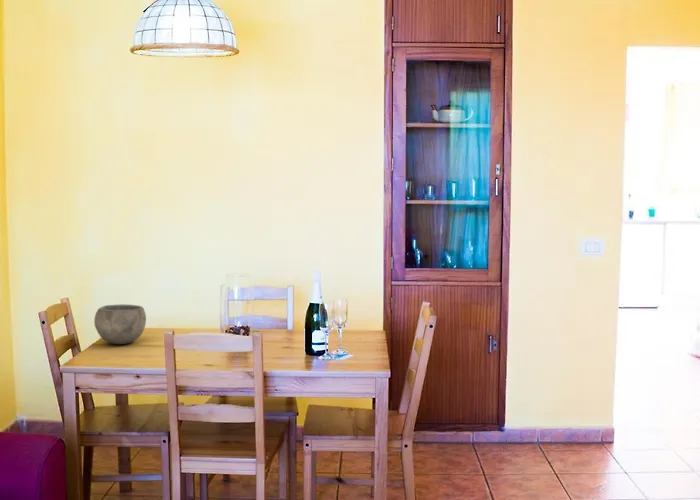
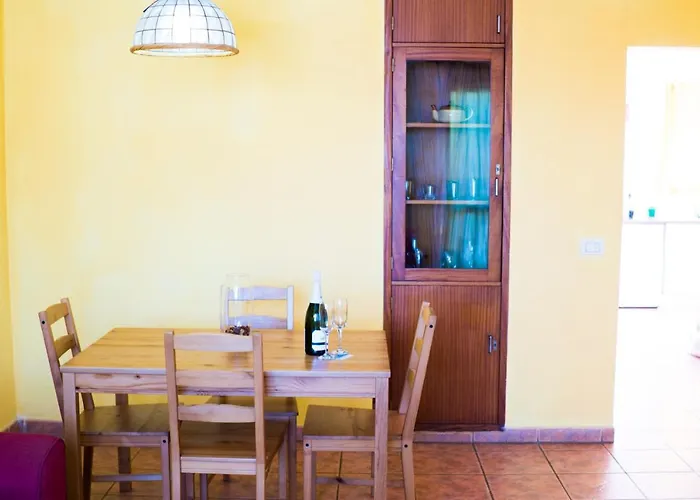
- bowl (120, 324)
